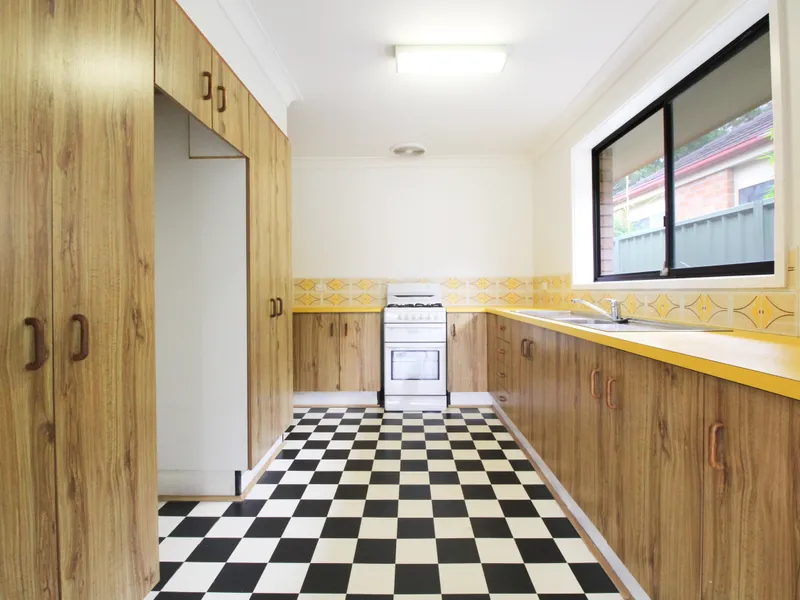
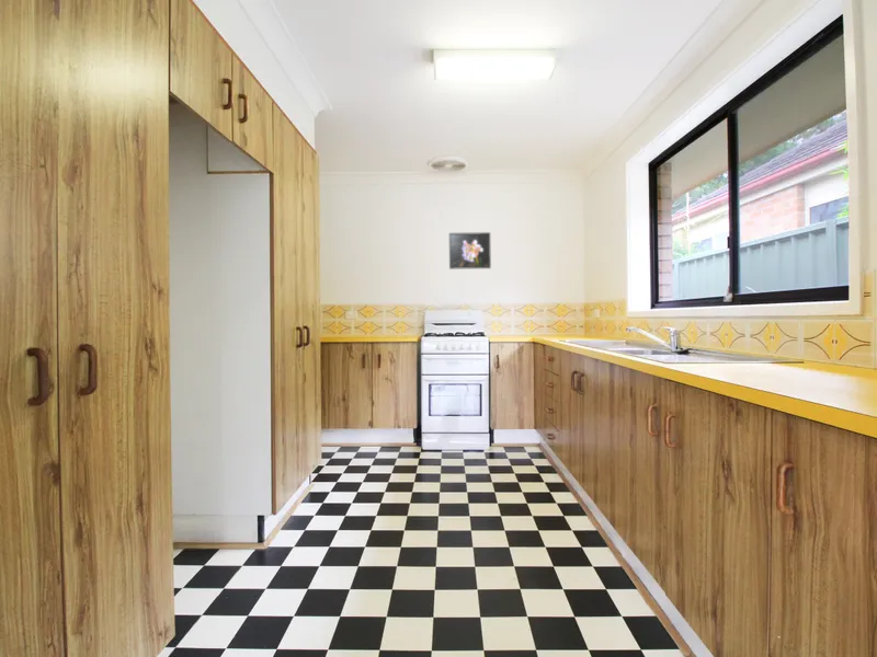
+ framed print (469, 251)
